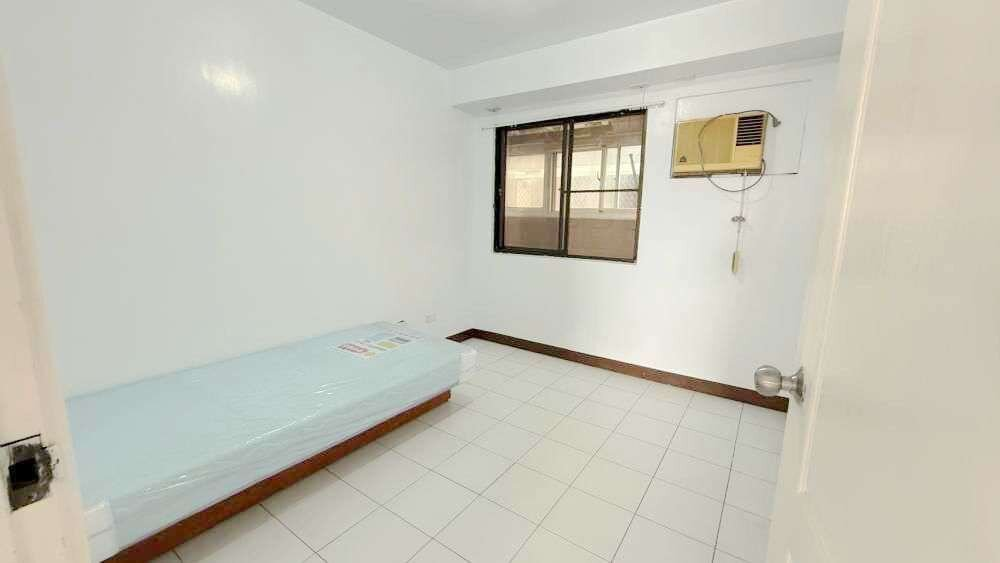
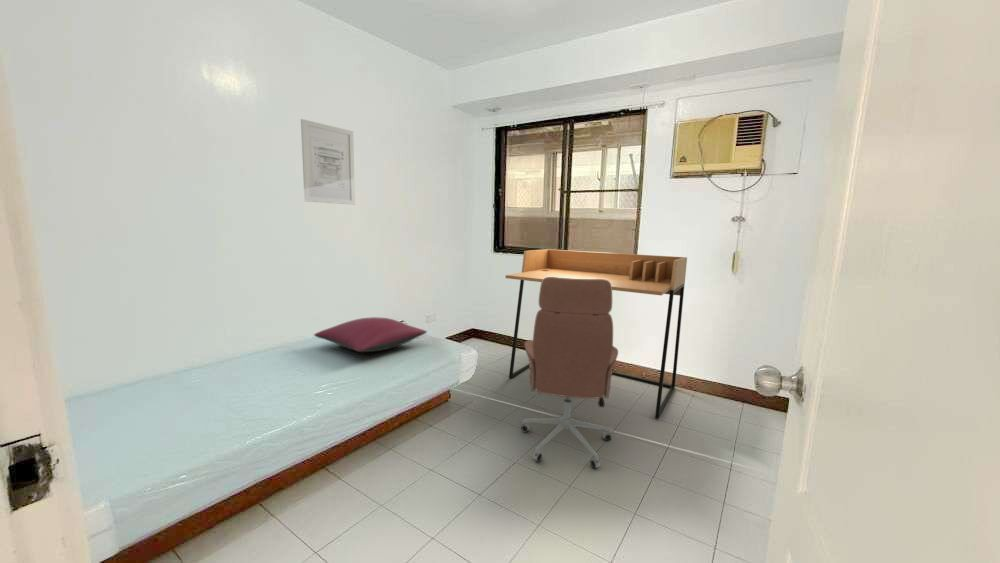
+ desk (612, 289)
+ office chair (569, 361)
+ wall art (329, 164)
+ pillow (372, 333)
